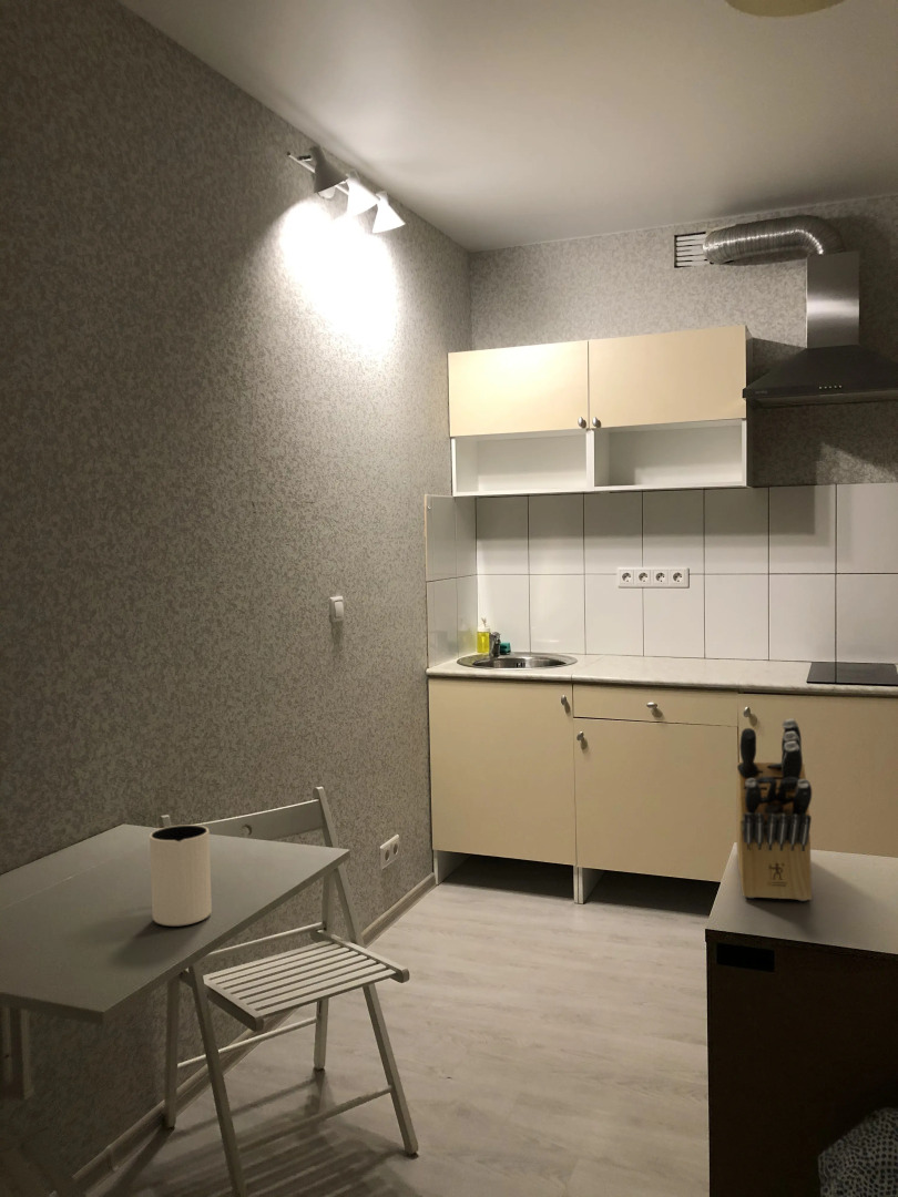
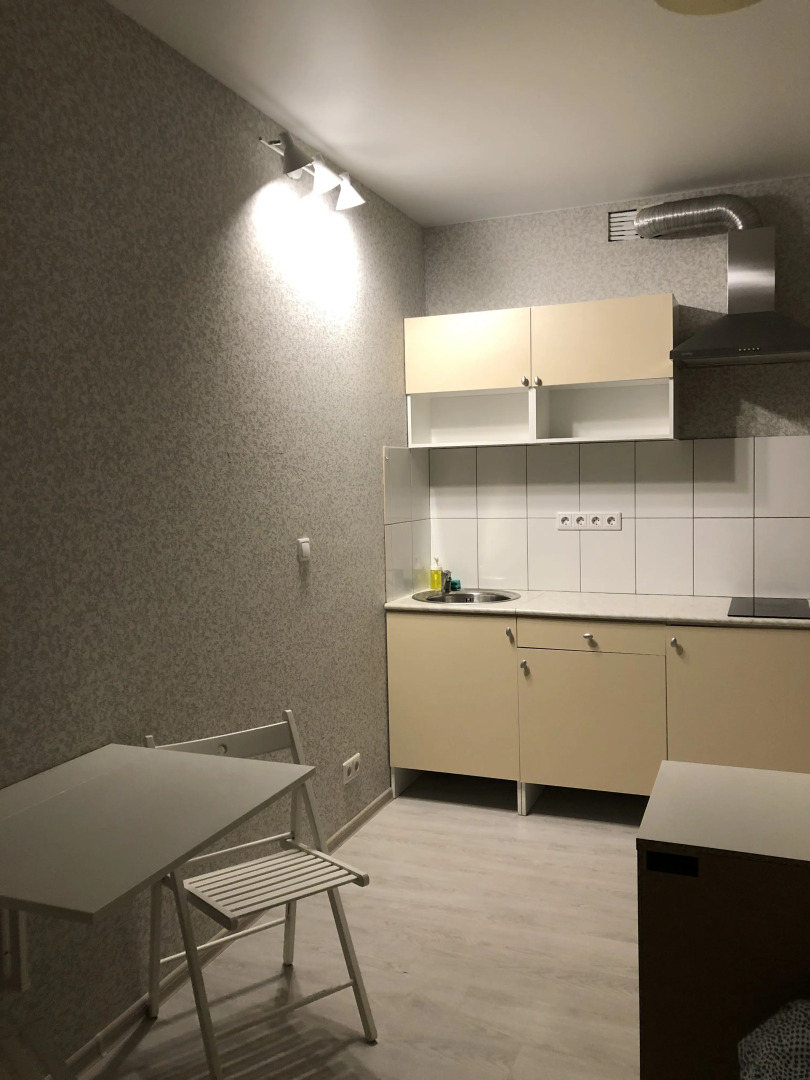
- knife block (771, 797)
- pitcher (181, 872)
